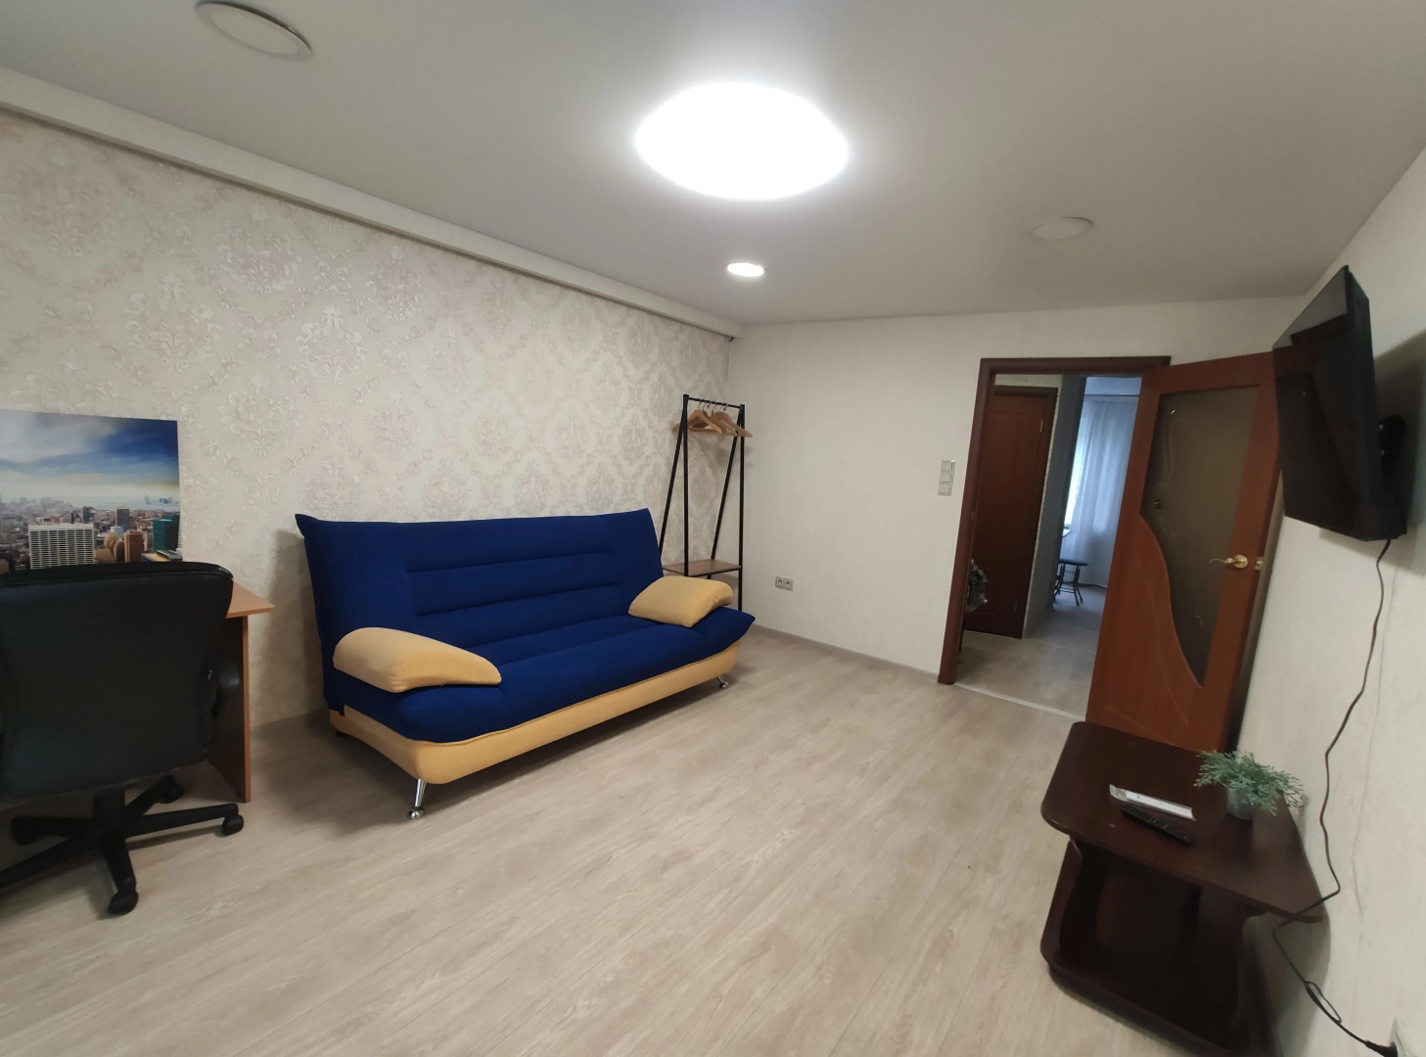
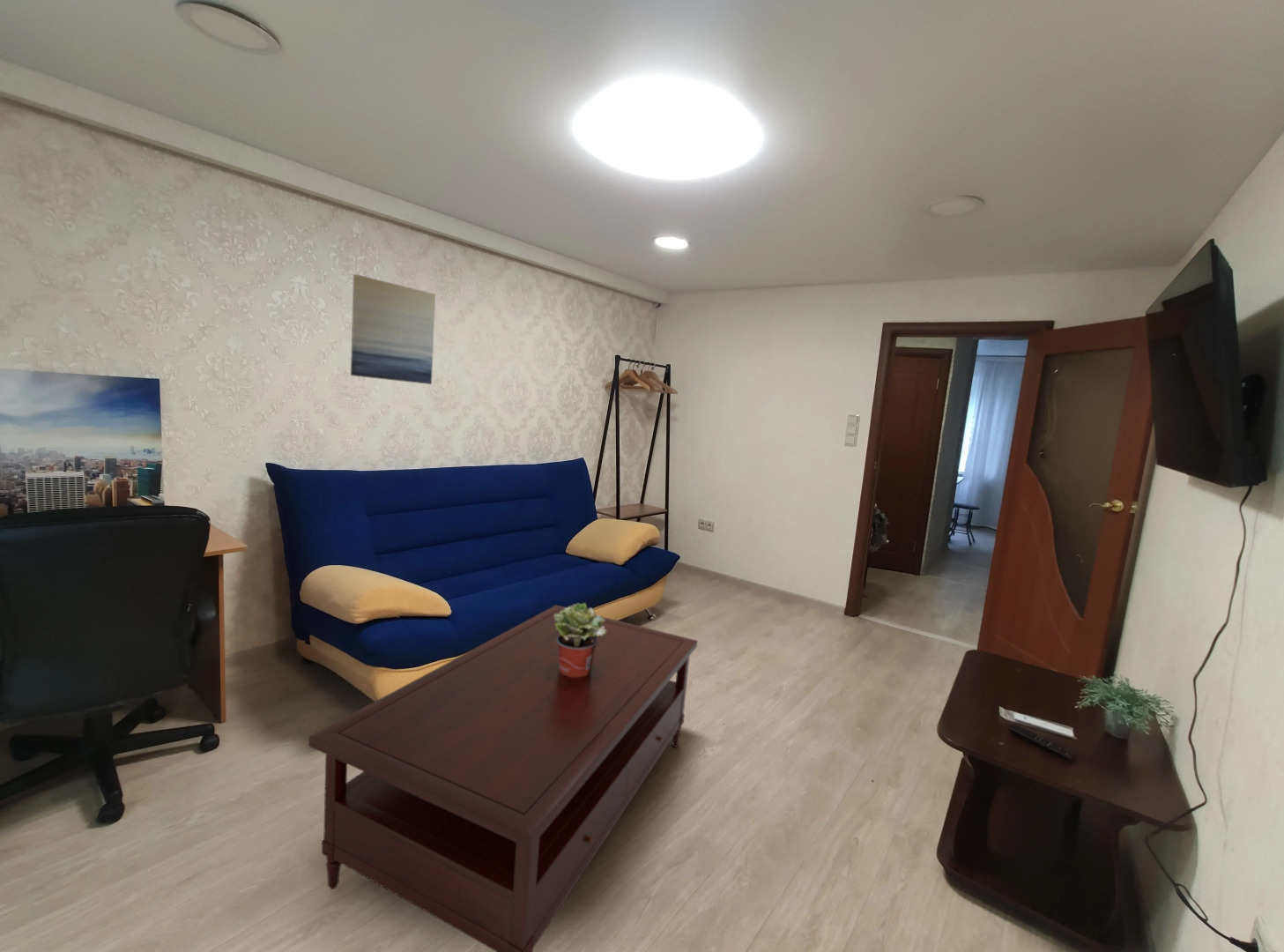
+ potted plant (579, 637)
+ wall art (395, 332)
+ coffee table (543, 740)
